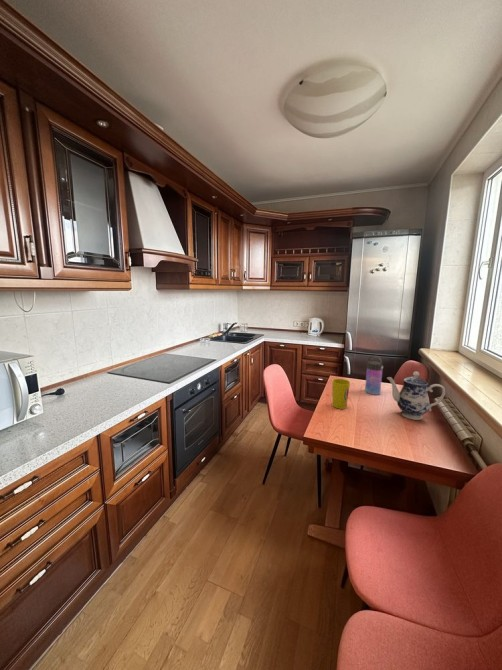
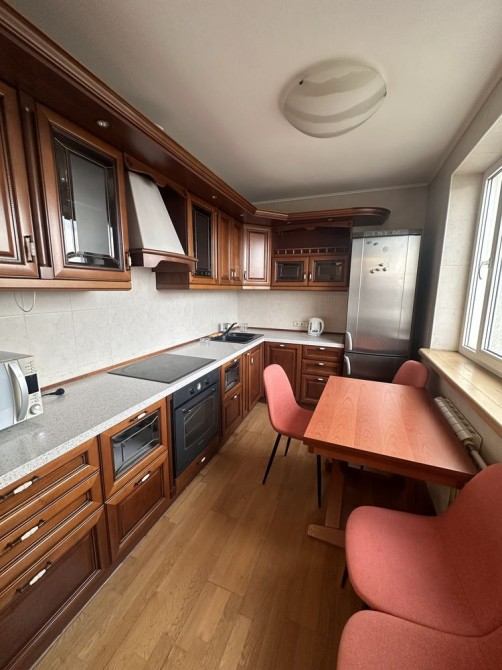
- water bottle (374, 374)
- teapot (413, 393)
- cup (340, 393)
